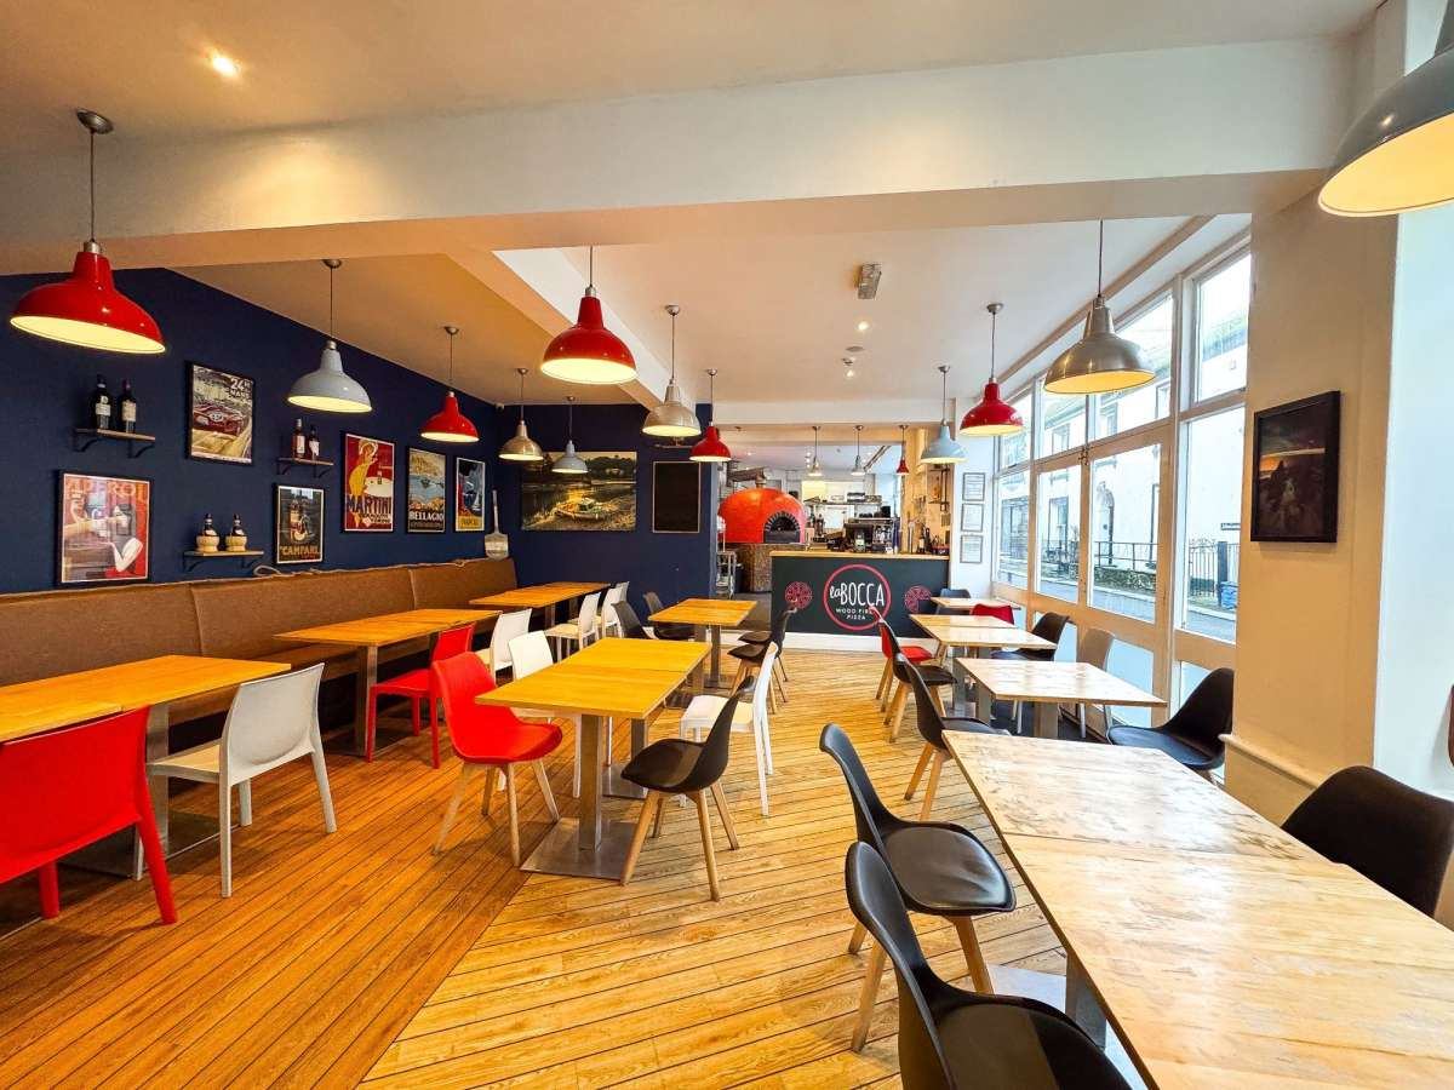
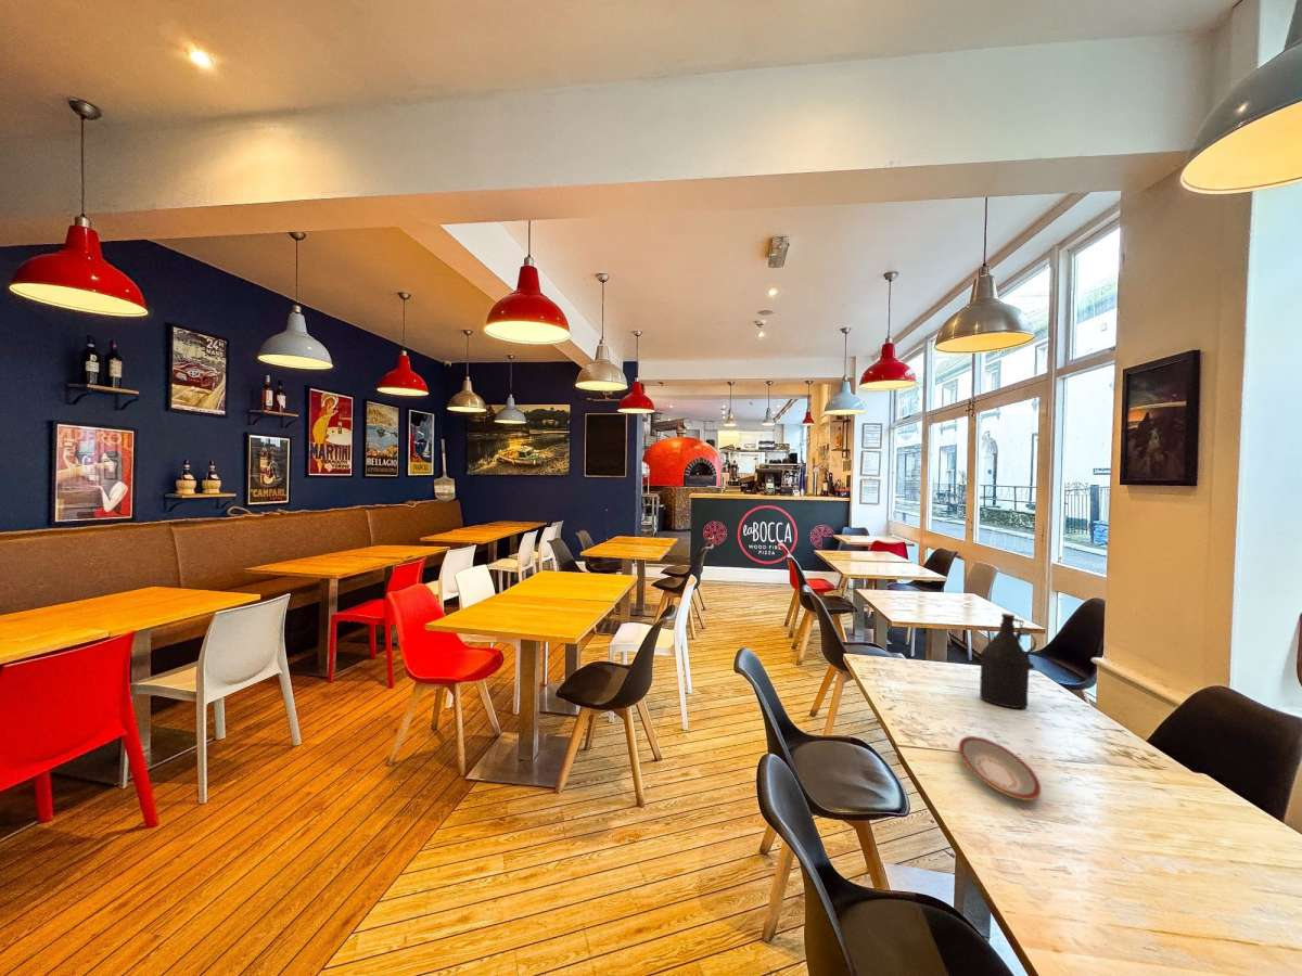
+ bottle (1006, 658)
+ plate (996, 769)
